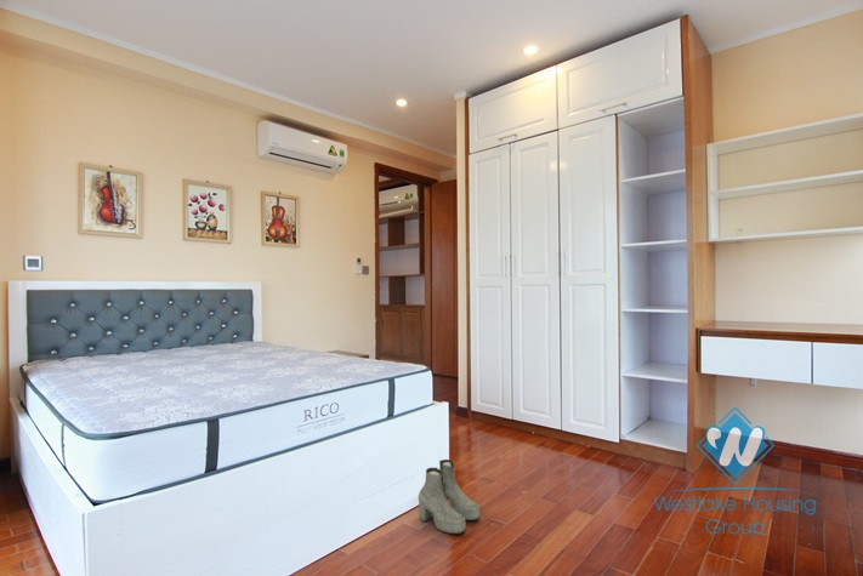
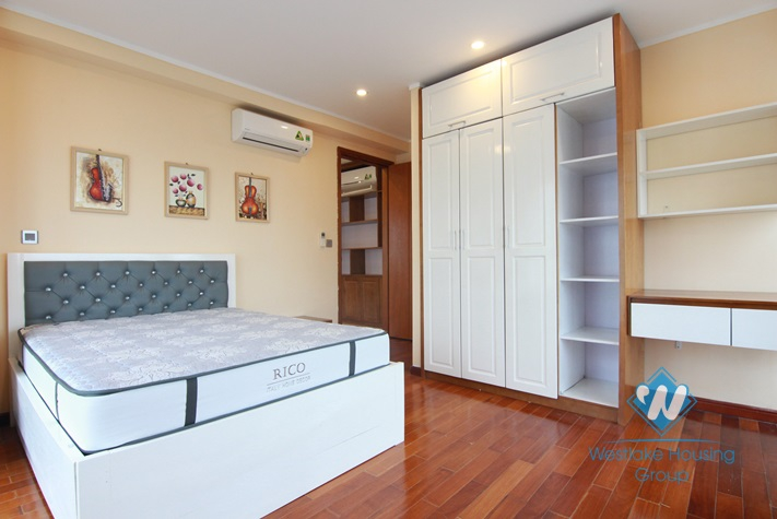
- boots (448, 492)
